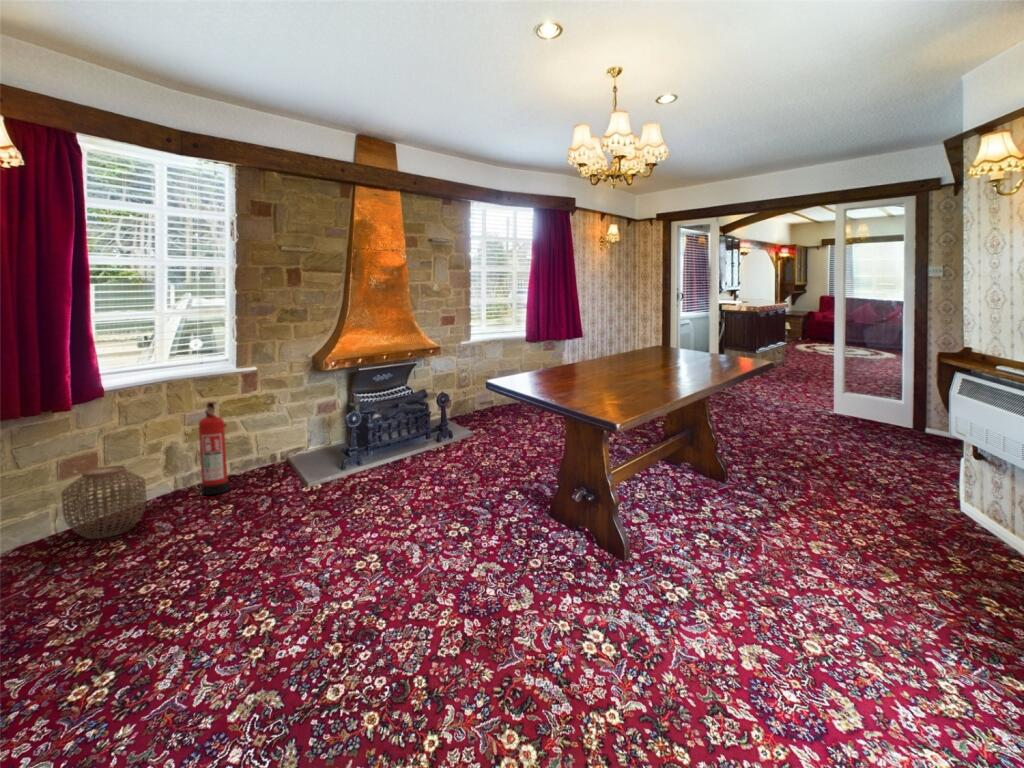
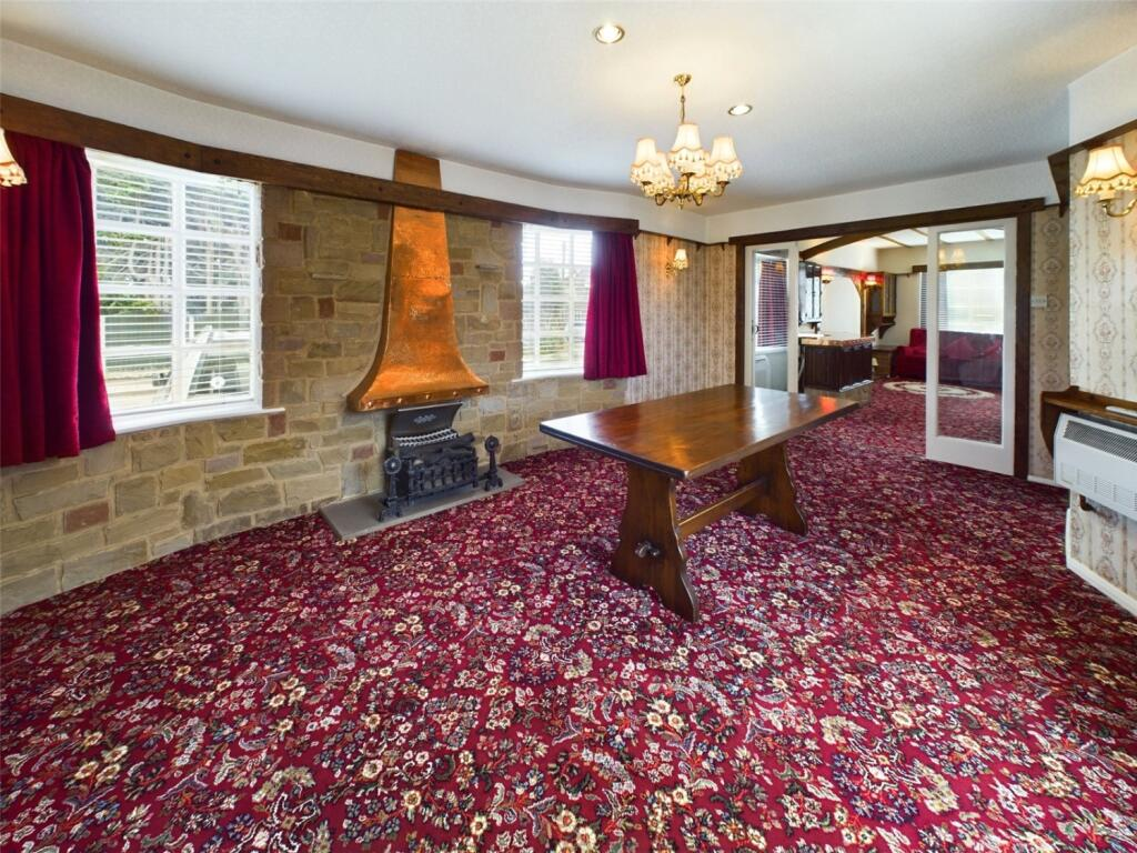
- fire extinguisher (213, 446)
- woven basket (106, 501)
